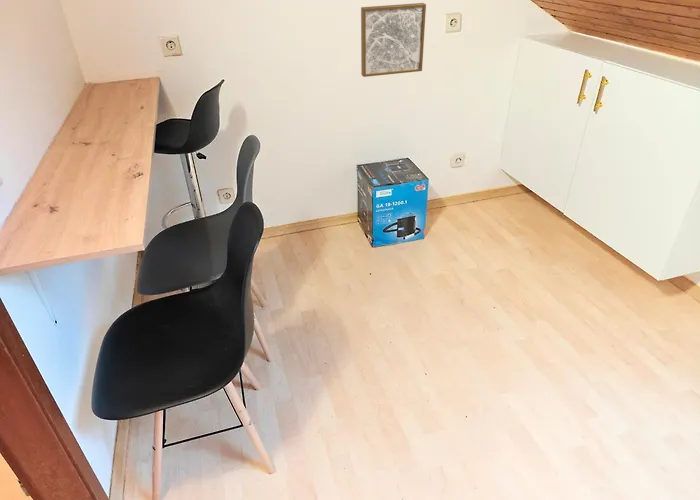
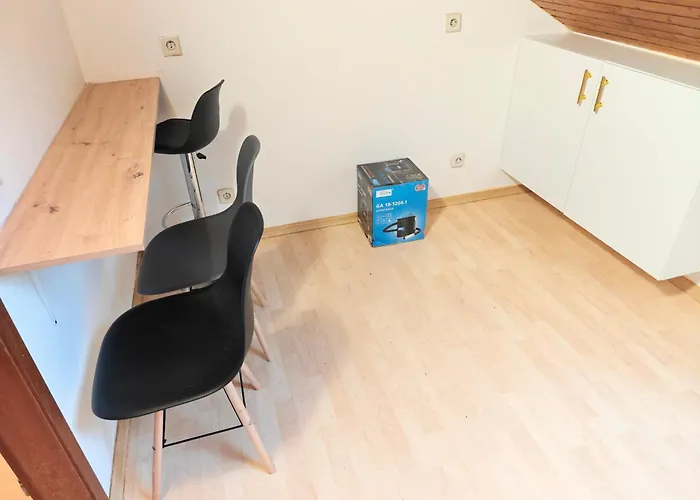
- wall art (392, 40)
